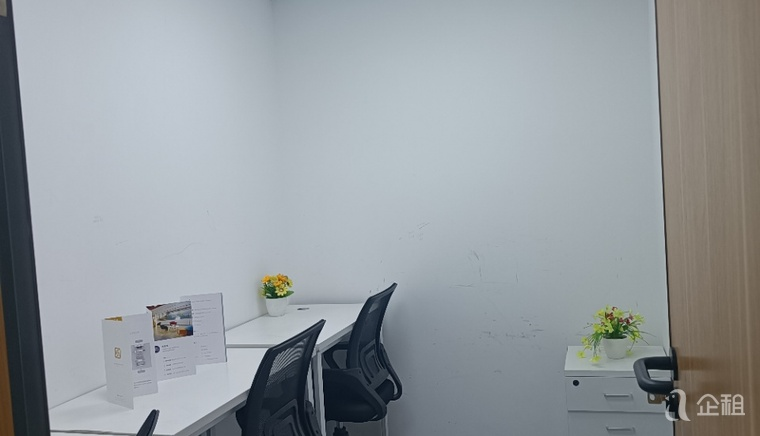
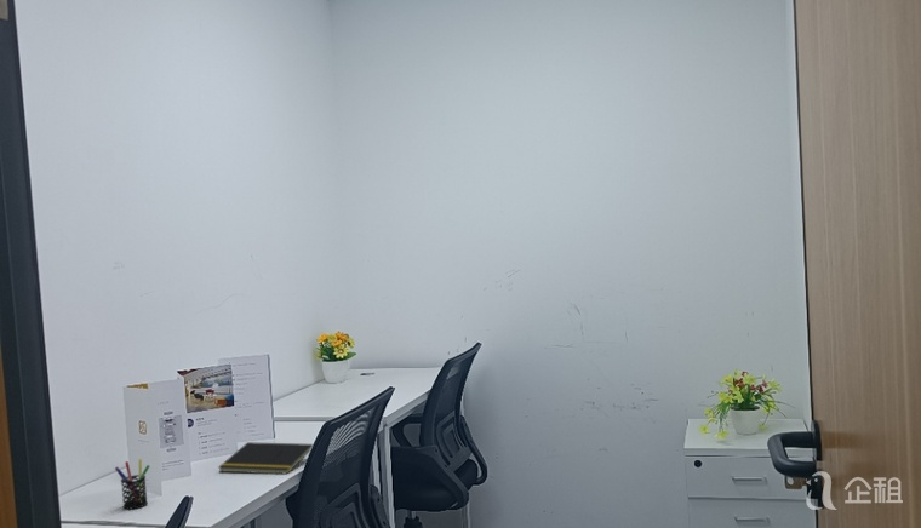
+ pen holder (135, 482)
+ notepad (267, 457)
